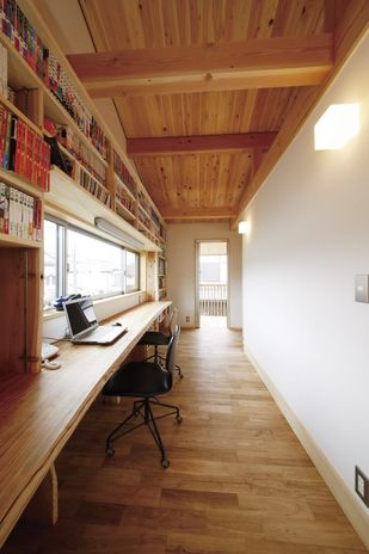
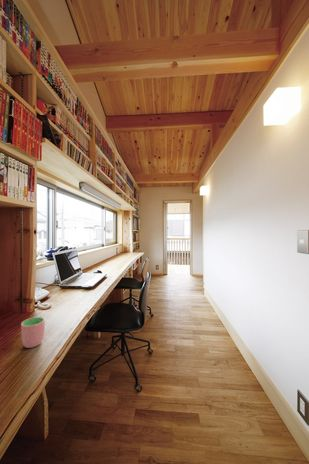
+ cup (34, 330)
